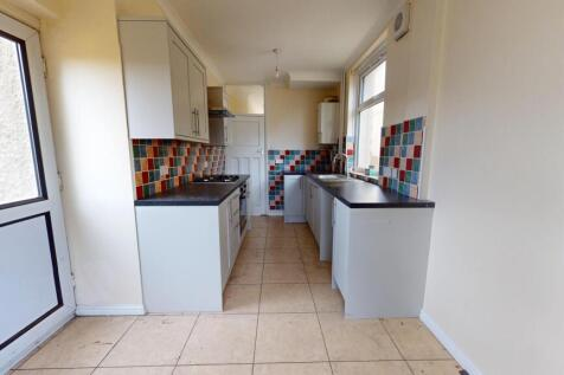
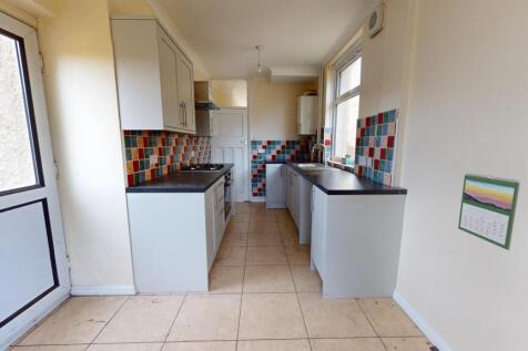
+ calendar (485, 207)
